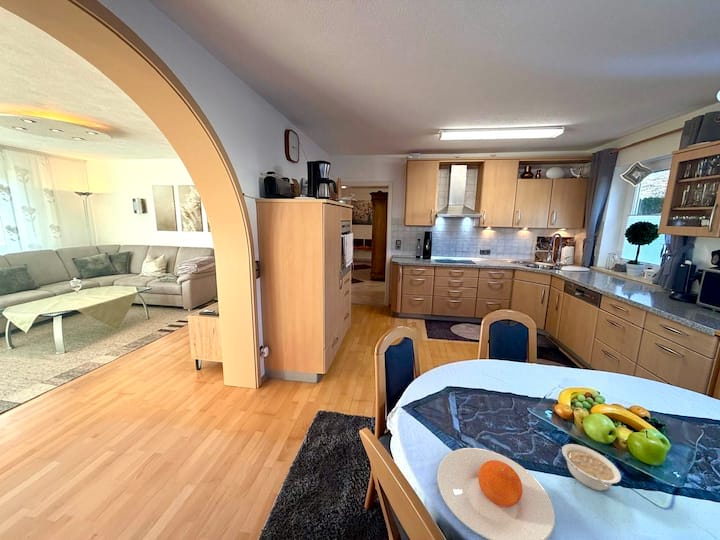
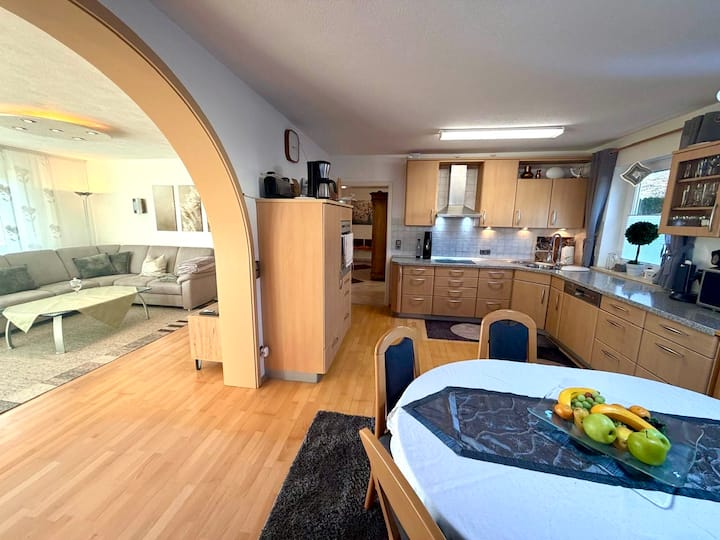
- plate (491, 485)
- legume (590, 469)
